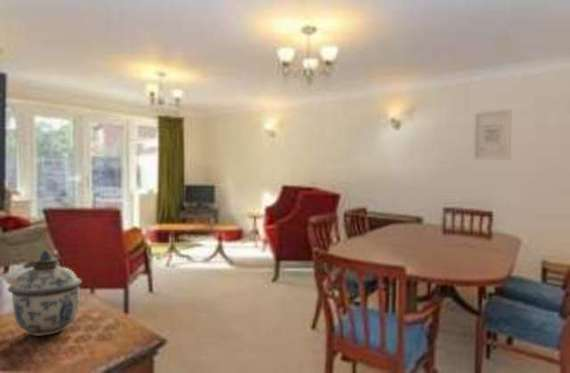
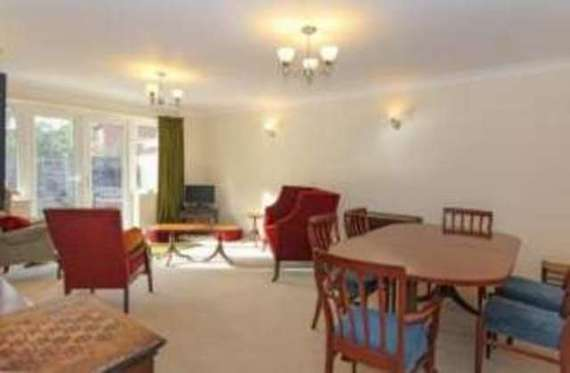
- wall art (491, 135)
- lidded jar (46, 290)
